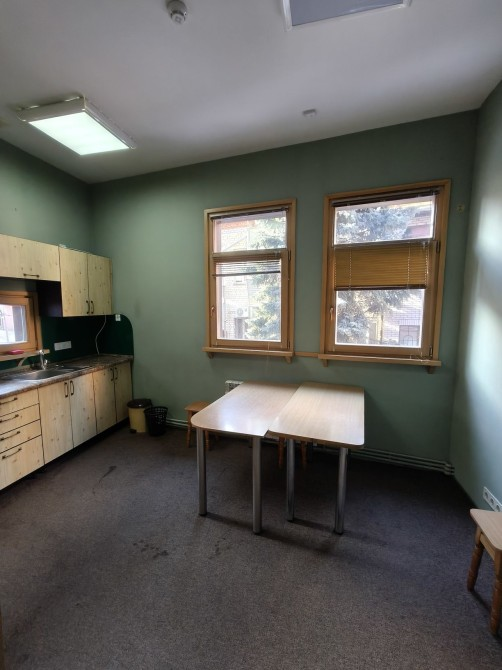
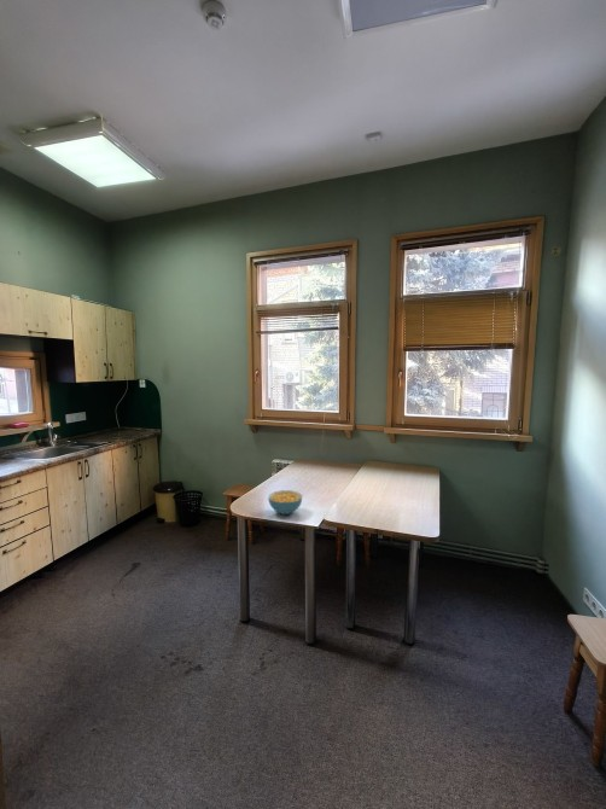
+ cereal bowl (285, 504)
